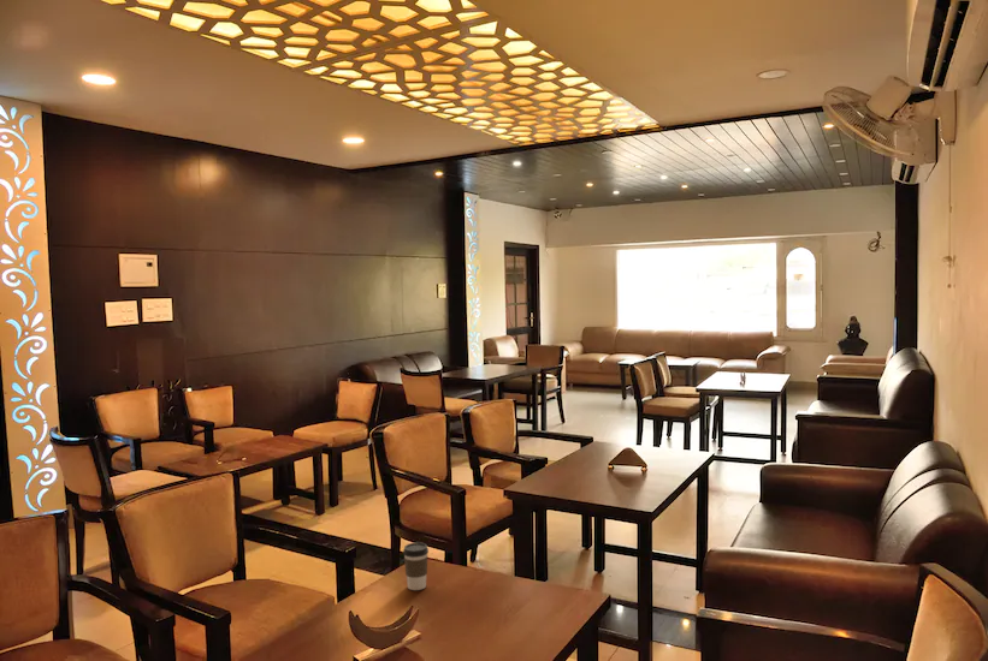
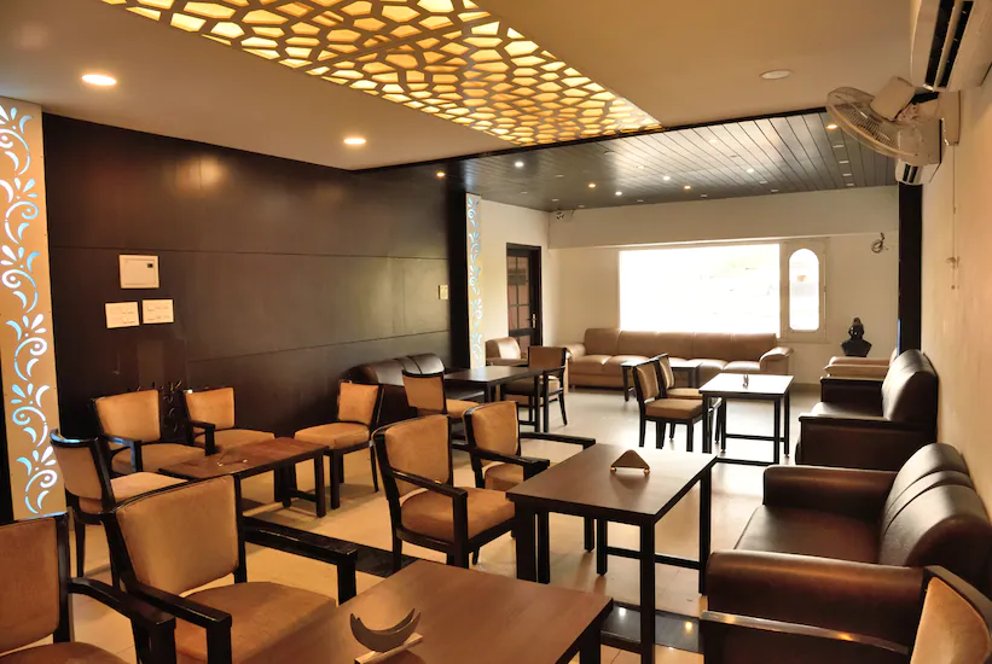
- coffee cup (415, 566)
